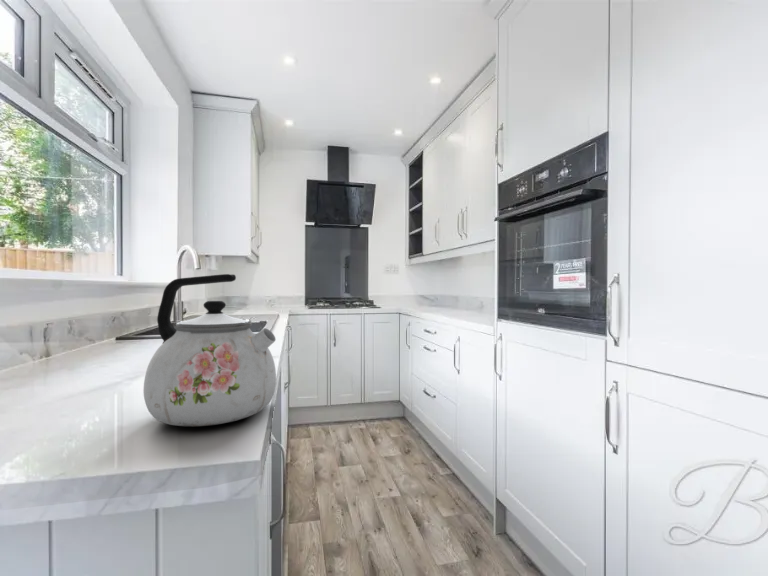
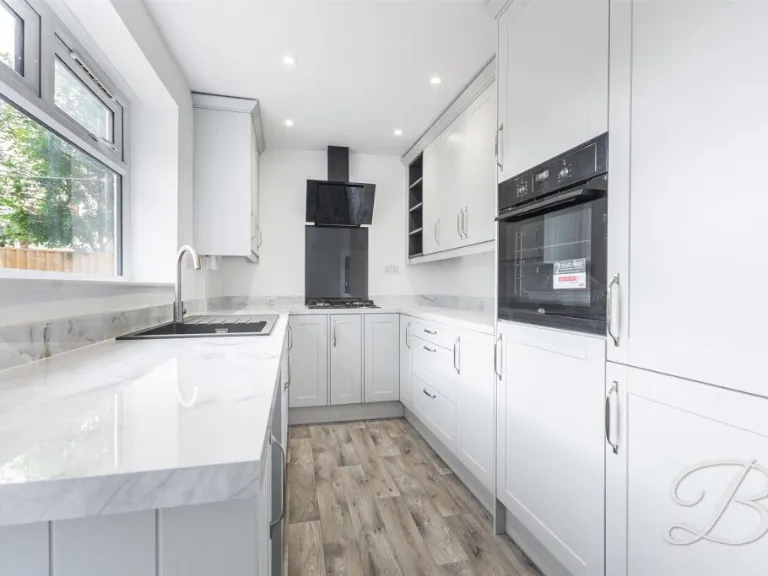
- kettle (215, 343)
